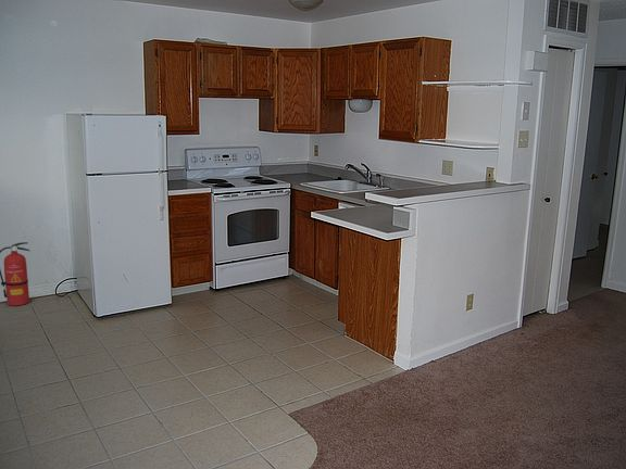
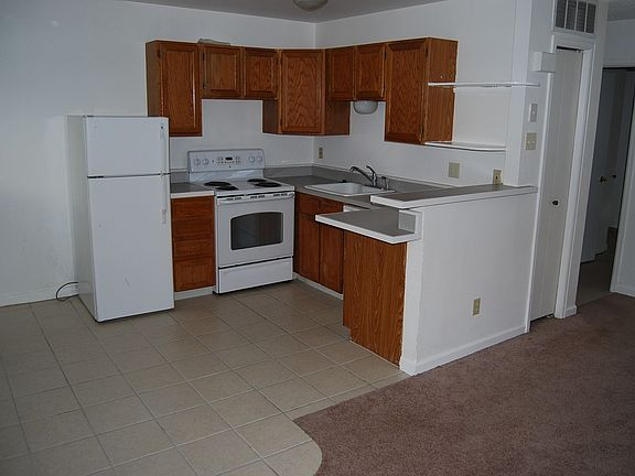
- fire extinguisher (15, 272)
